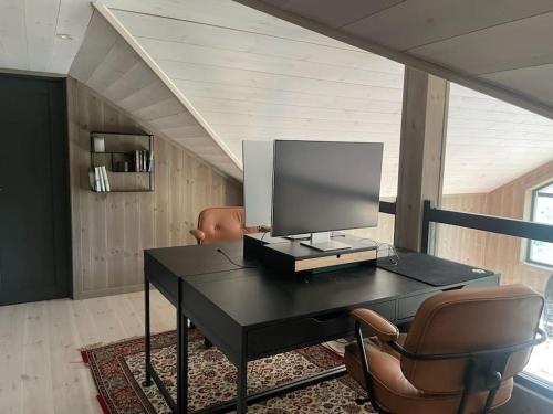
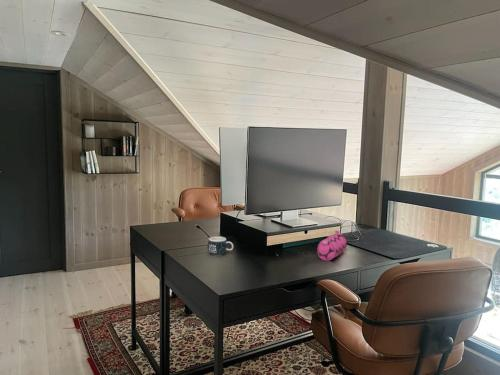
+ mug (220, 246)
+ pencil case (332, 245)
